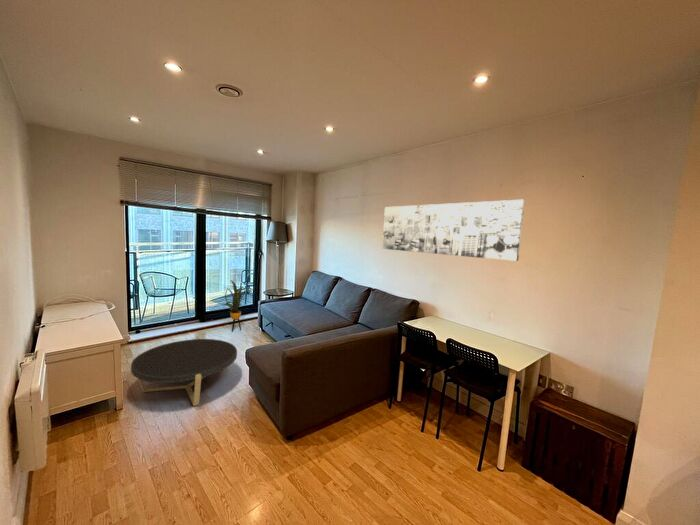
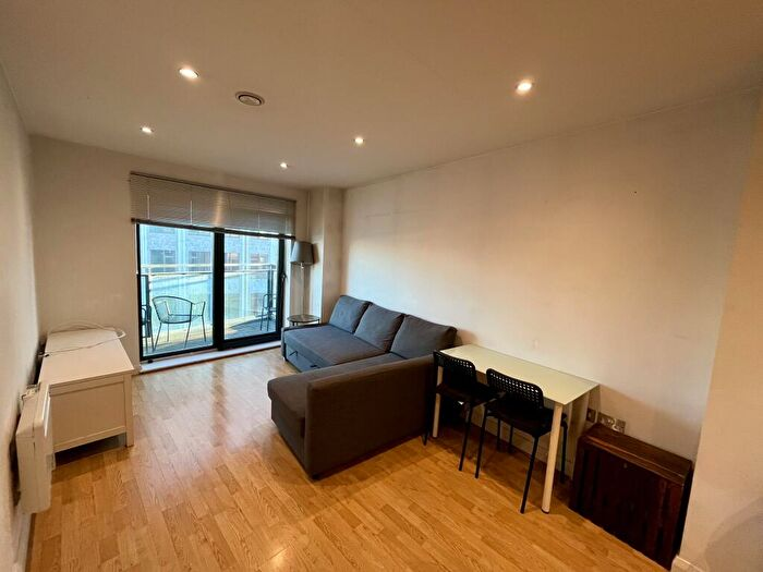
- house plant (237, 306)
- wall art (439, 229)
- coffee table (187, 371)
